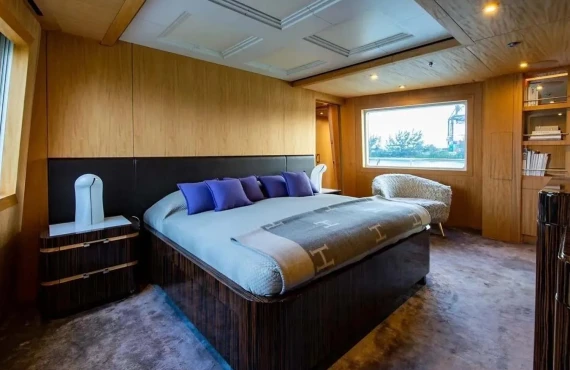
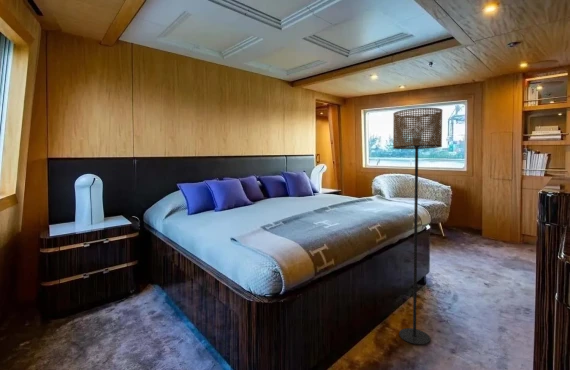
+ floor lamp (415, 226)
